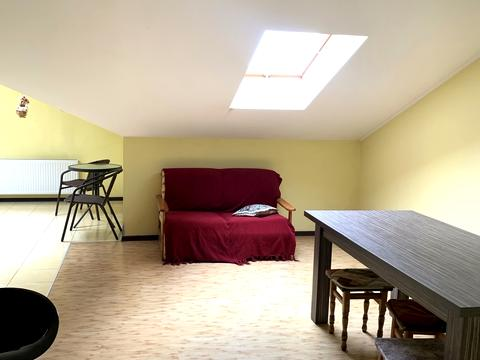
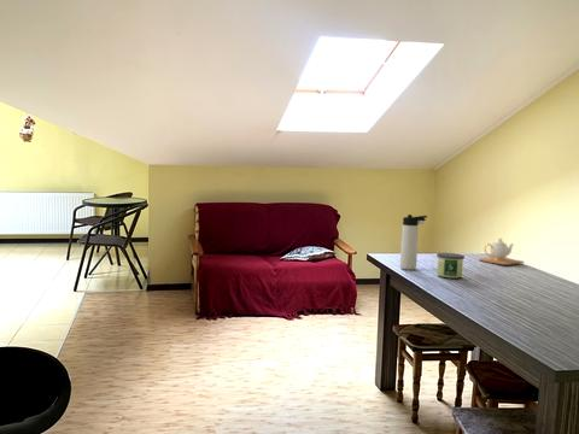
+ candle (450, 265)
+ thermos bottle (413, 241)
+ teapot (502, 250)
